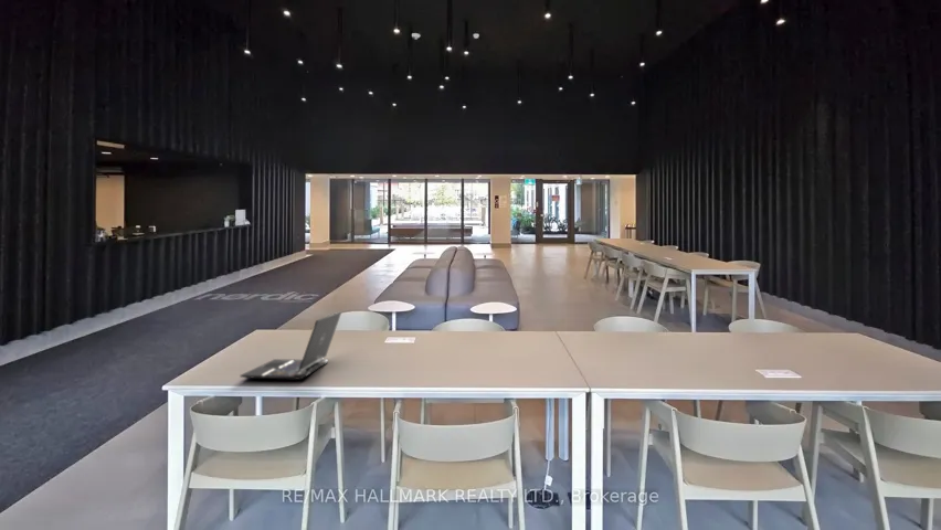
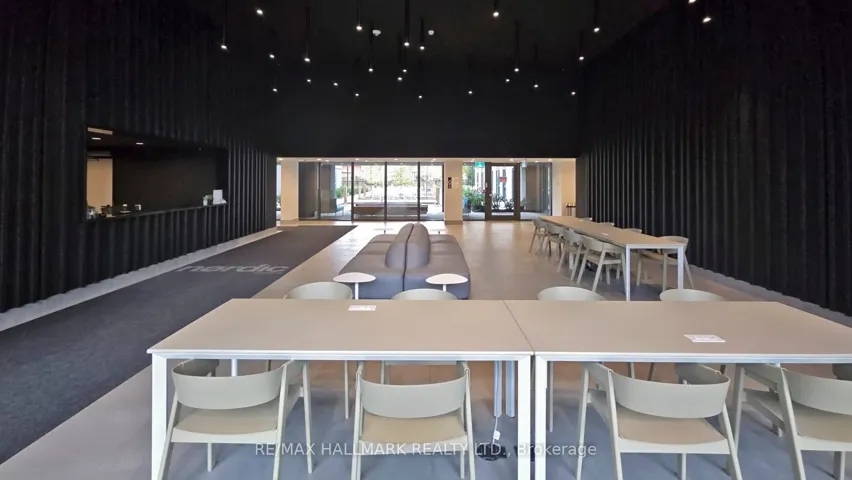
- laptop (306, 348)
